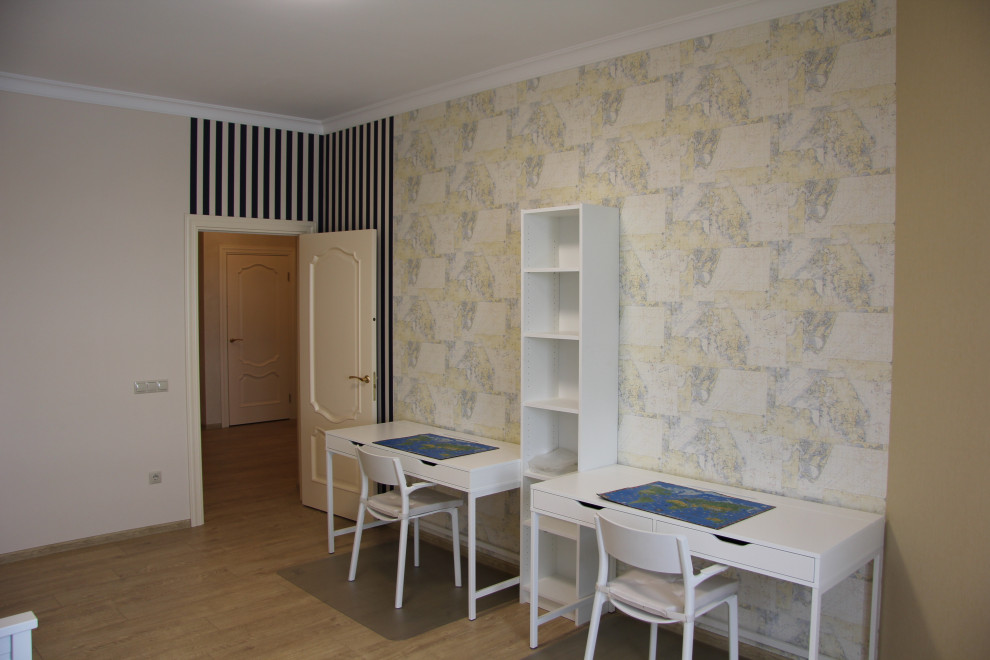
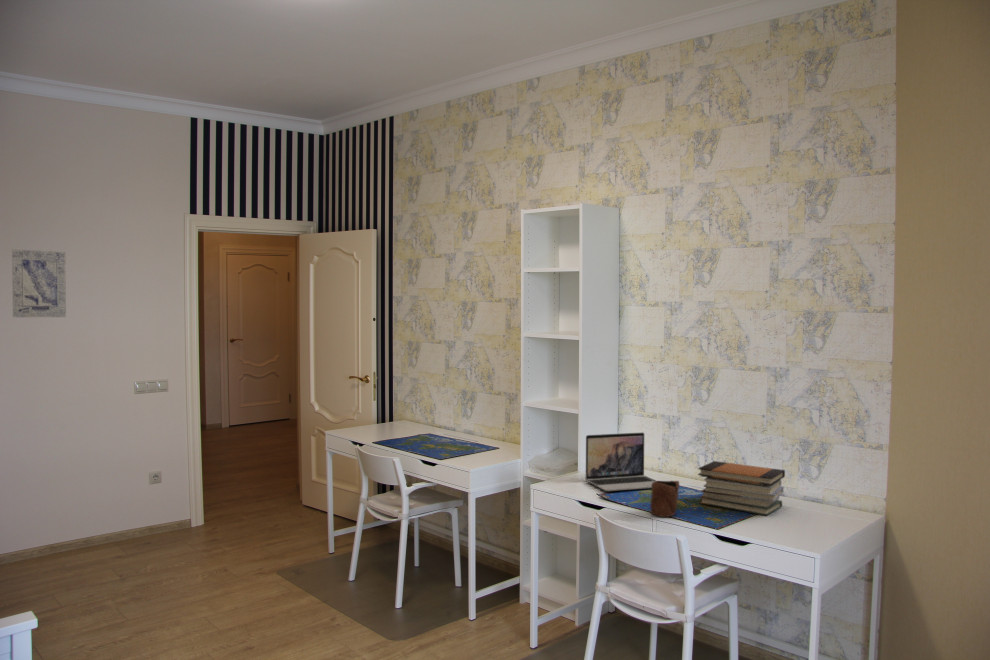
+ laptop (625, 461)
+ book stack (741, 487)
+ mug (667, 495)
+ wall art (39, 284)
